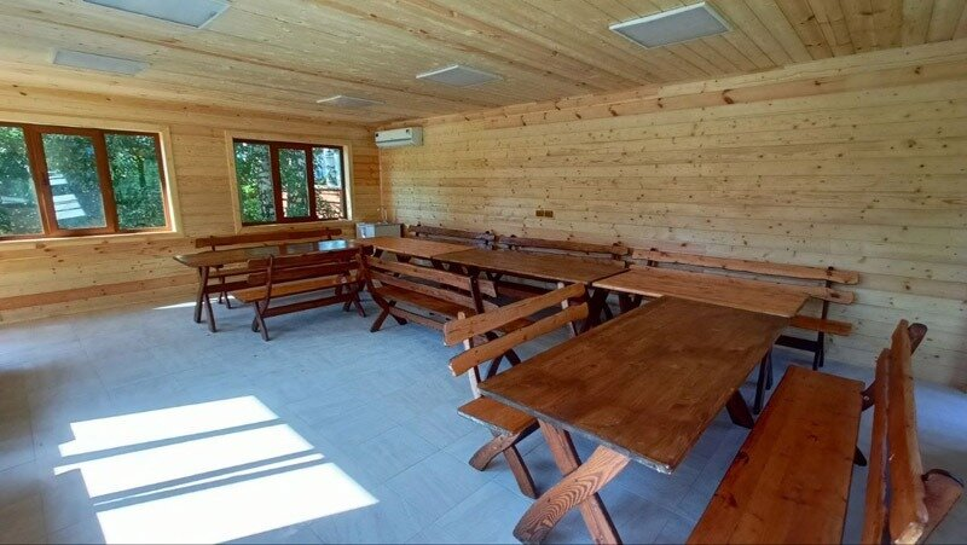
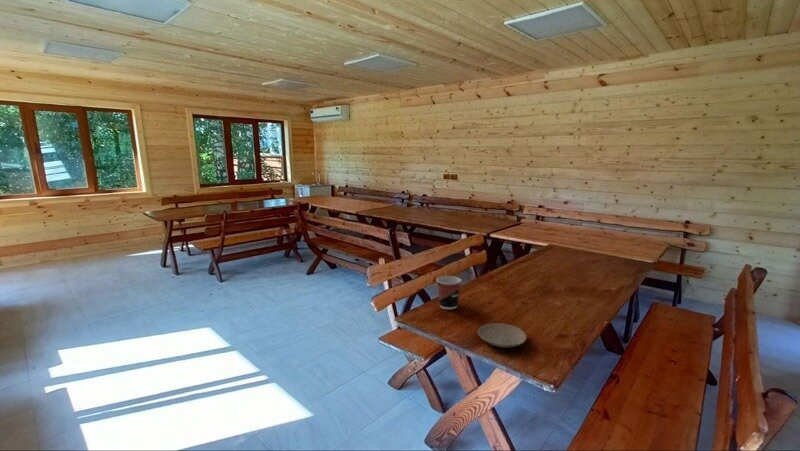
+ plate (501, 336)
+ cup (448, 292)
